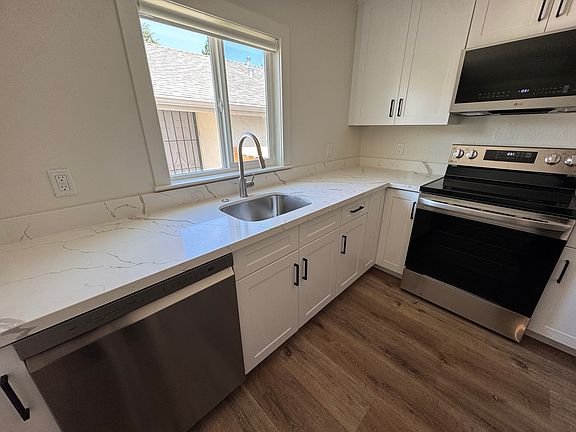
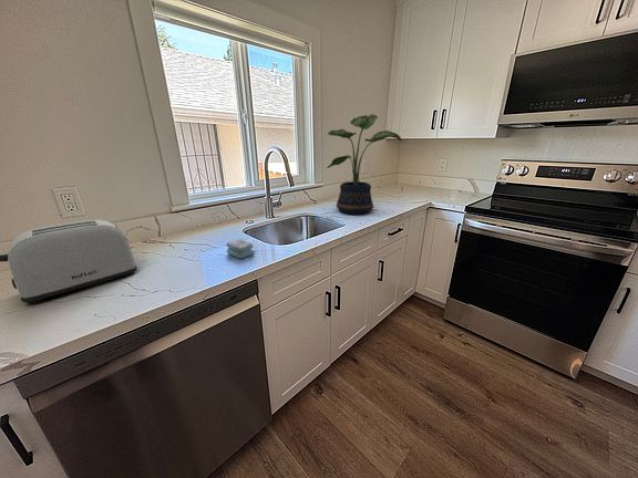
+ sponge (239, 248)
+ toaster (72, 254)
+ potted plant (360, 162)
